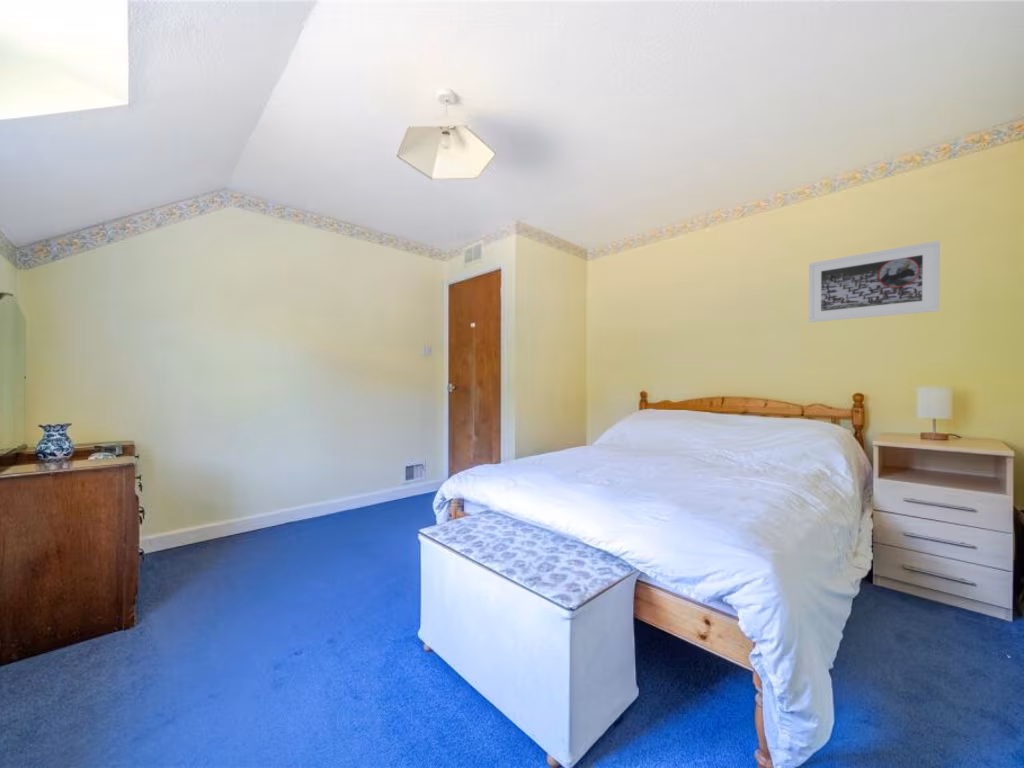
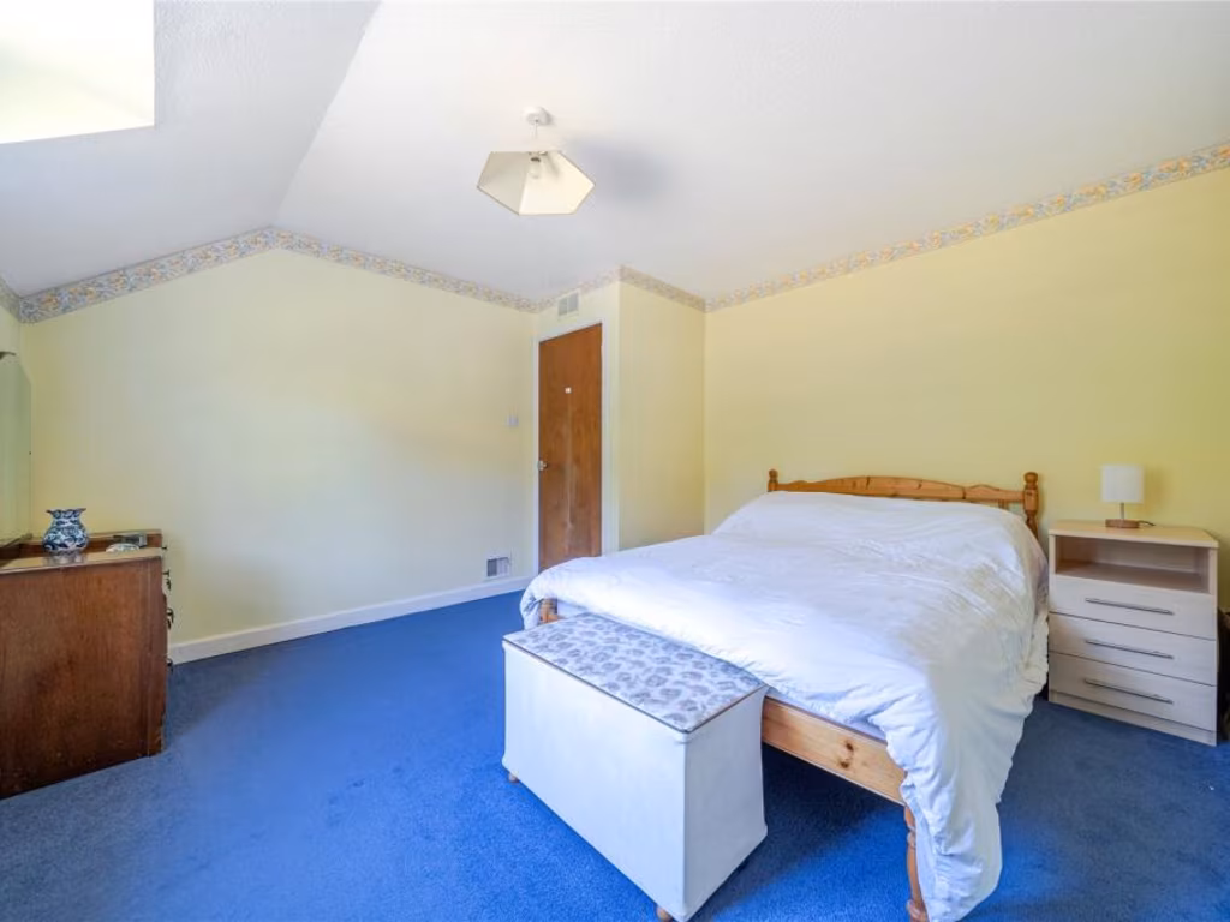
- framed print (868, 285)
